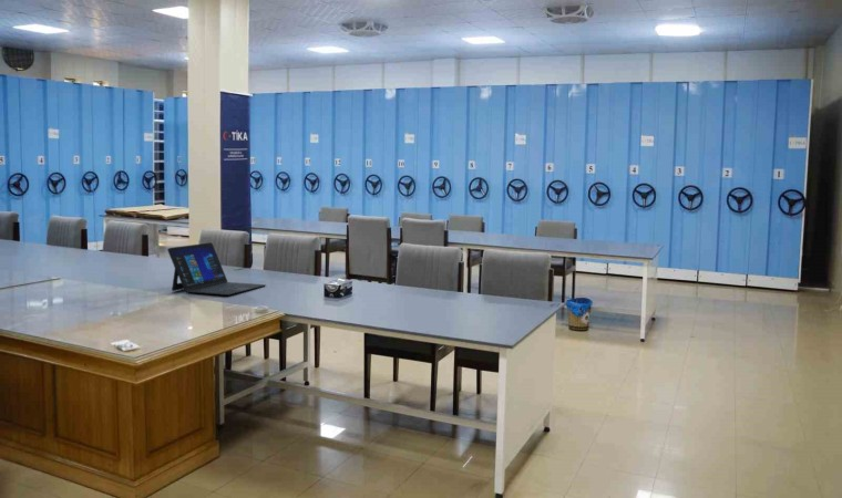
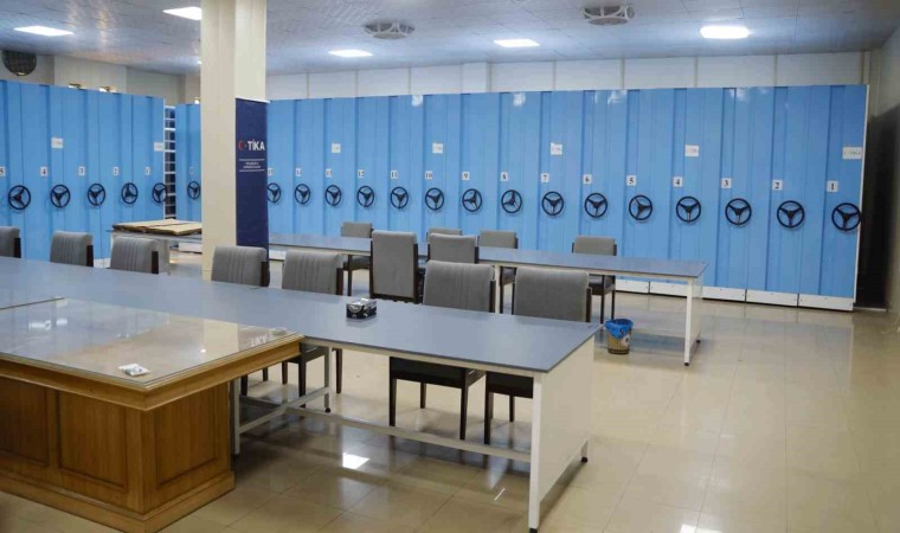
- laptop (218, 267)
